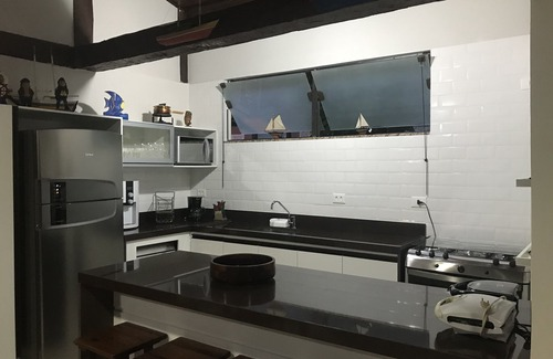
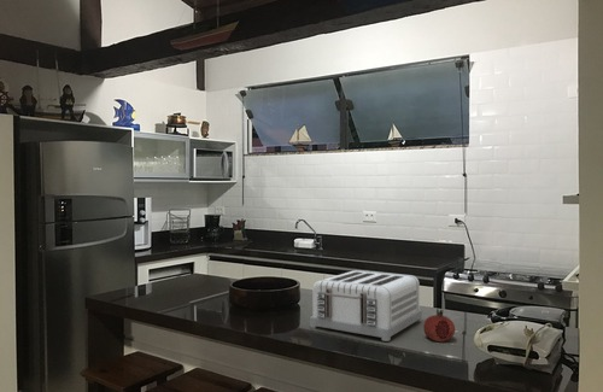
+ fruit (439, 323)
+ toaster (364, 302)
